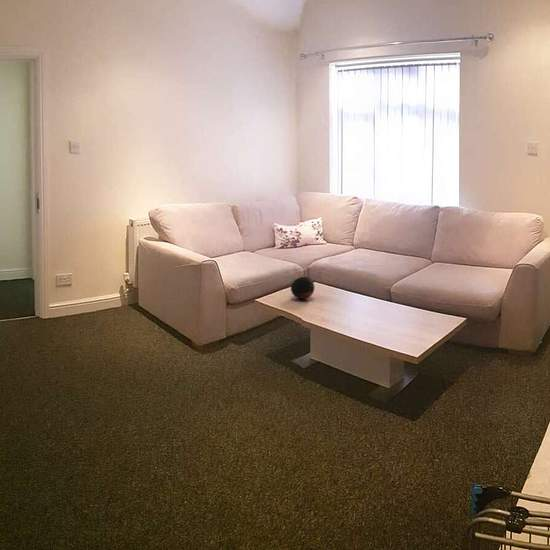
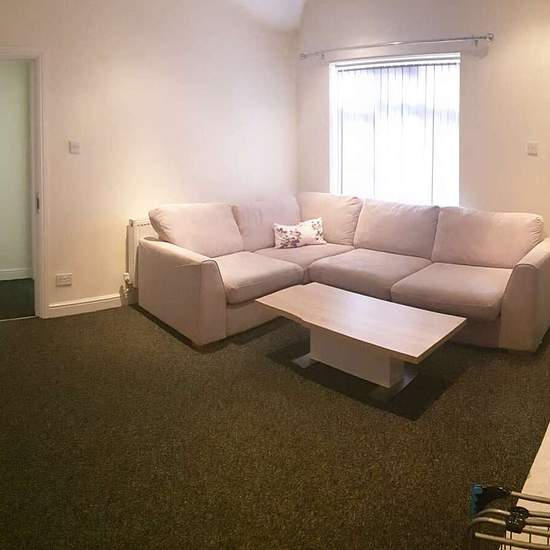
- decorative orb (302, 287)
